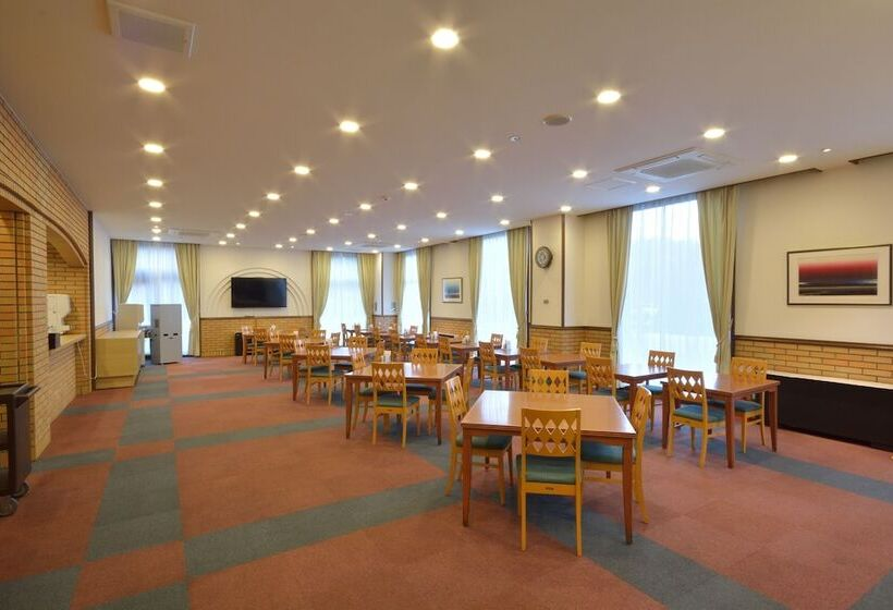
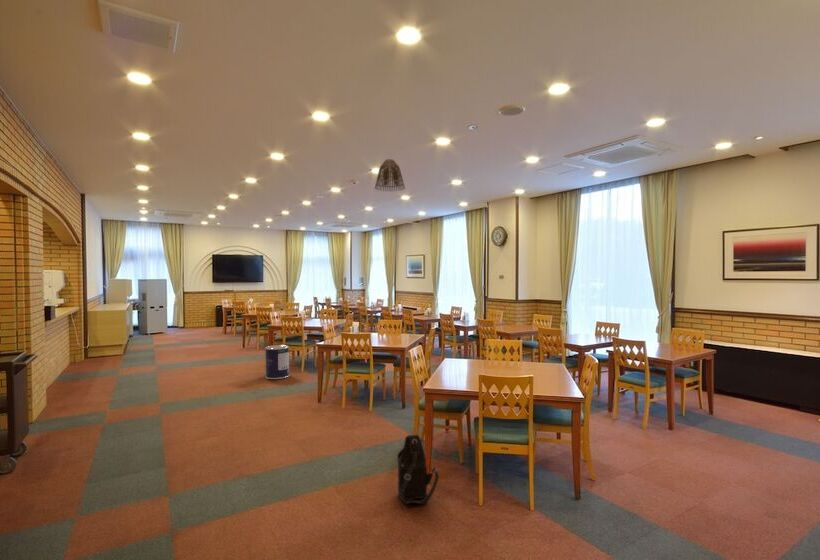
+ shoulder bag (416, 465)
+ paint can (277, 361)
+ lamp shade (389, 174)
